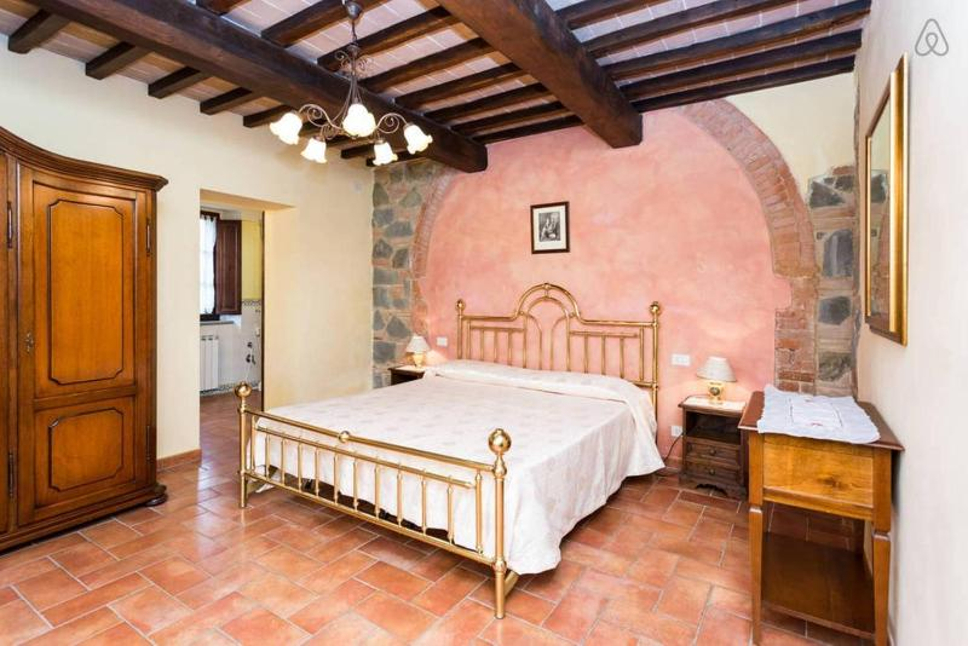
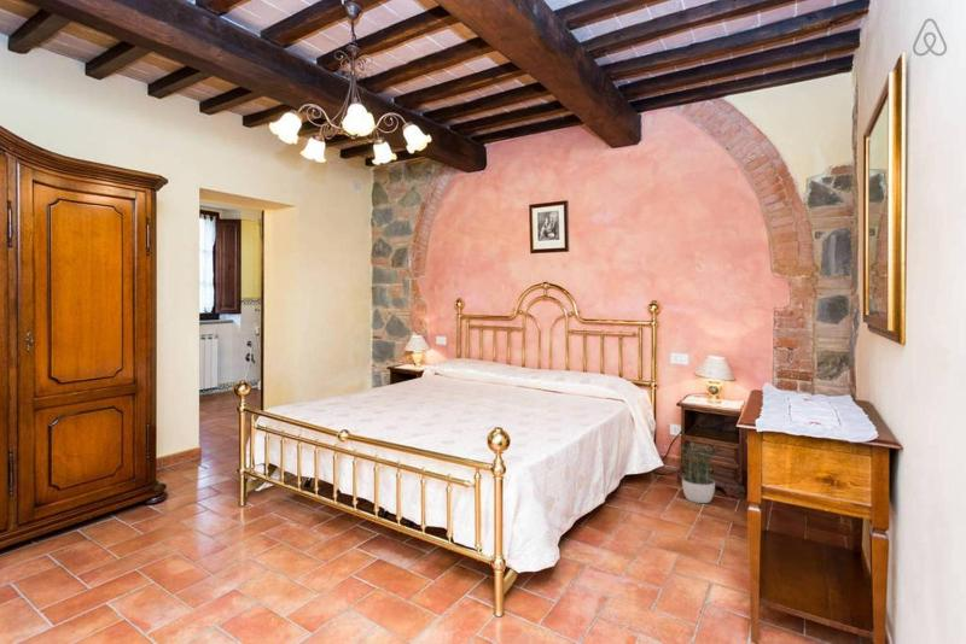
+ potted plant (696, 468)
